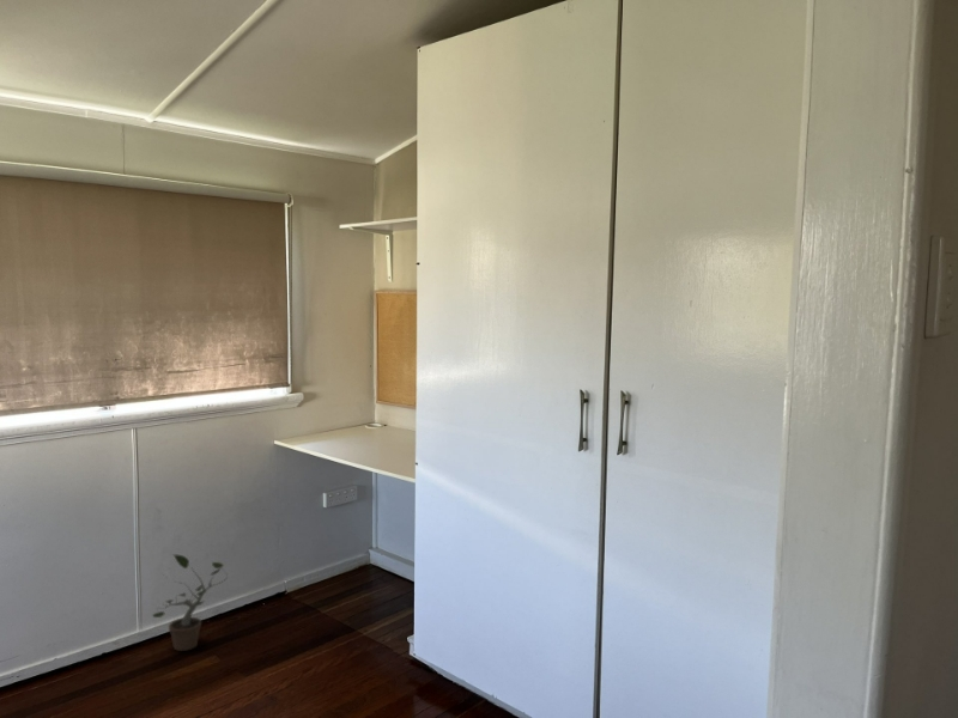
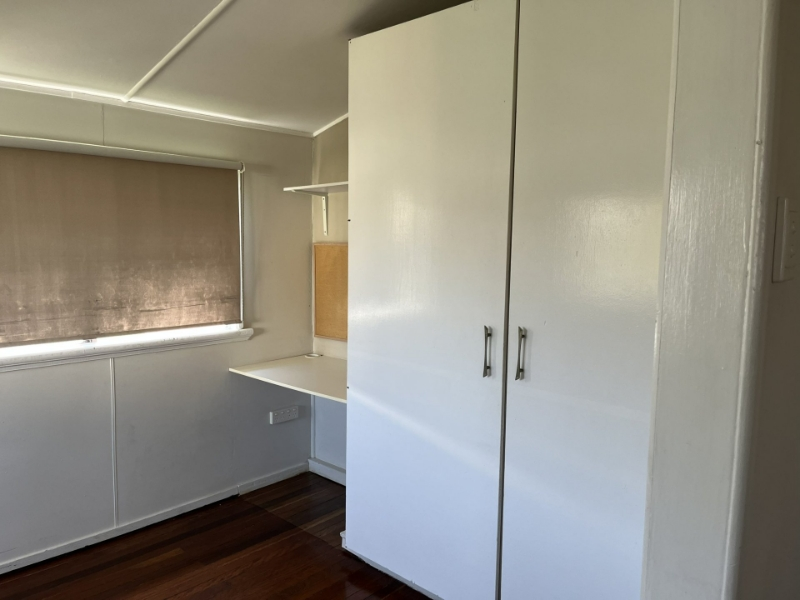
- potted plant (190, 601)
